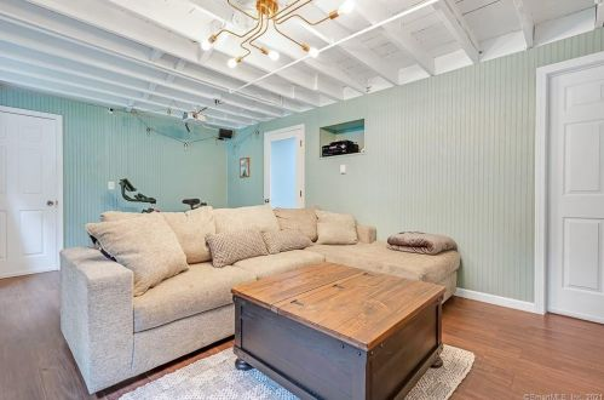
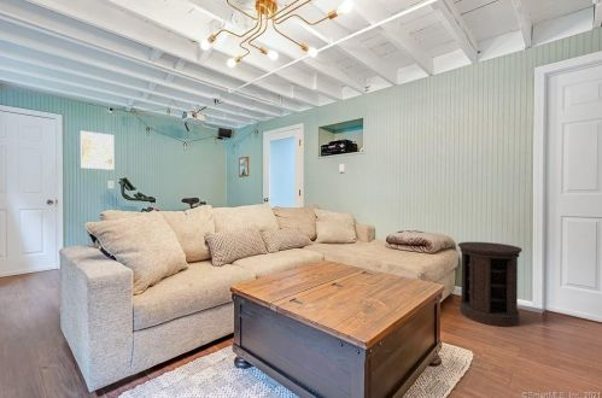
+ side table (487, 280)
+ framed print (98, 151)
